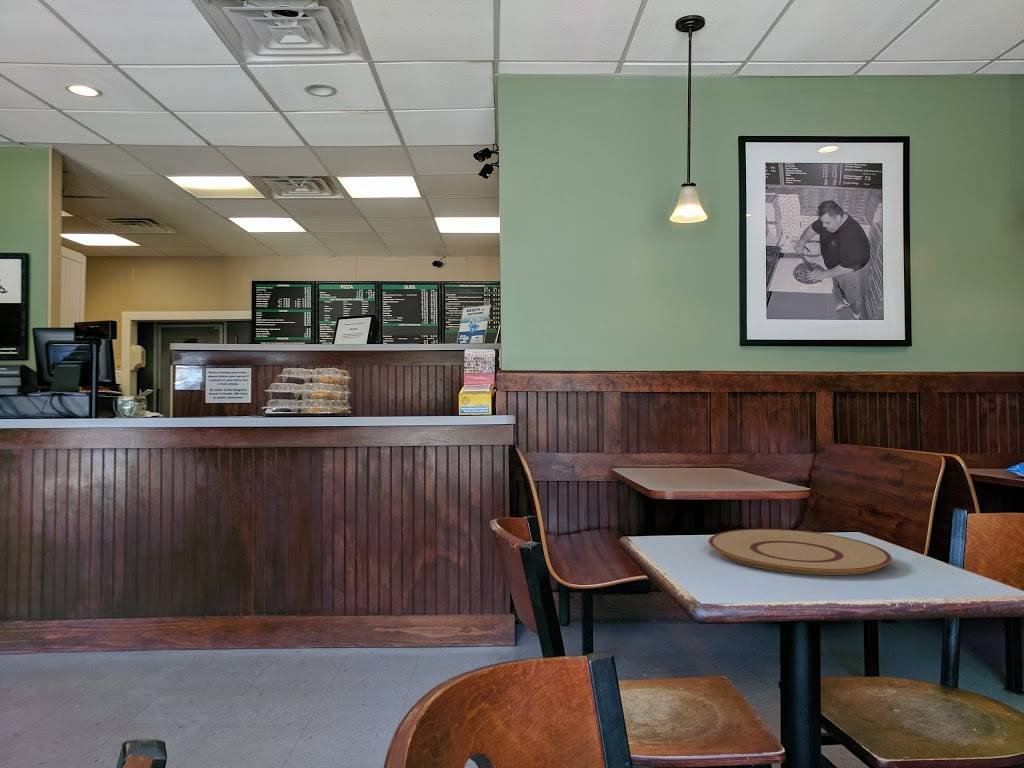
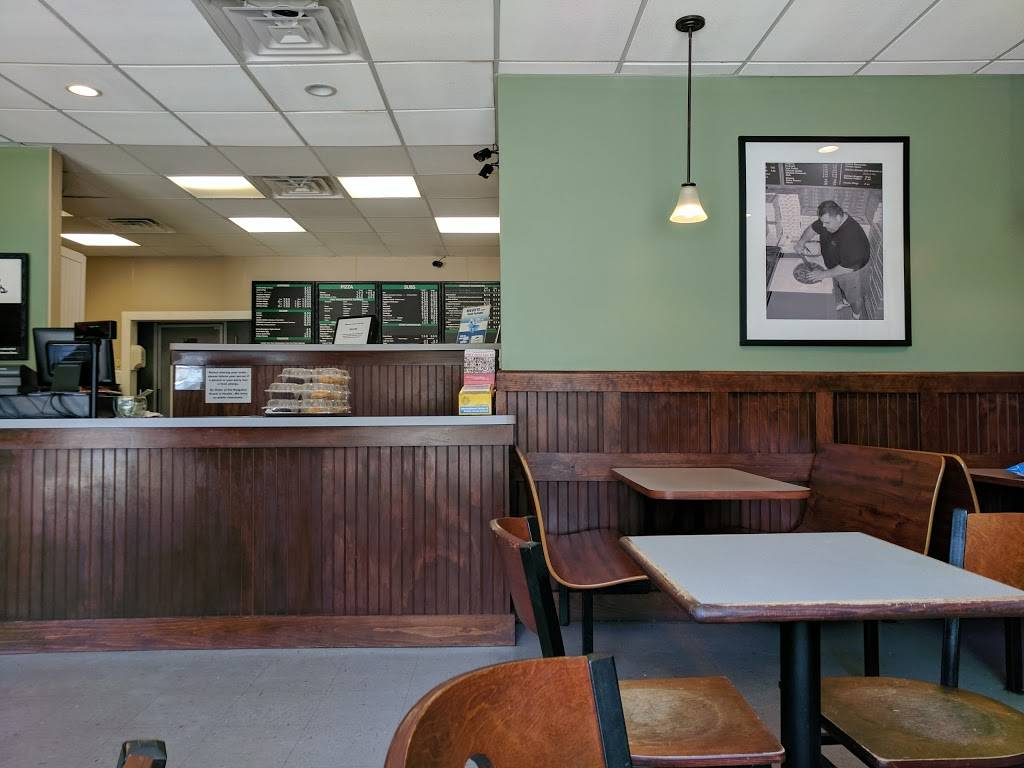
- plate (795, 551)
